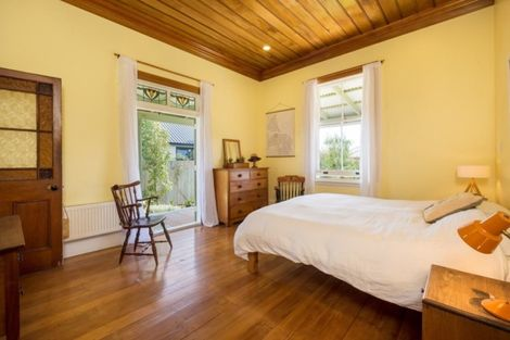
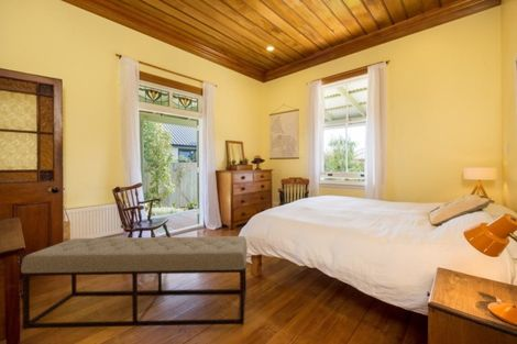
+ bench (148, 273)
